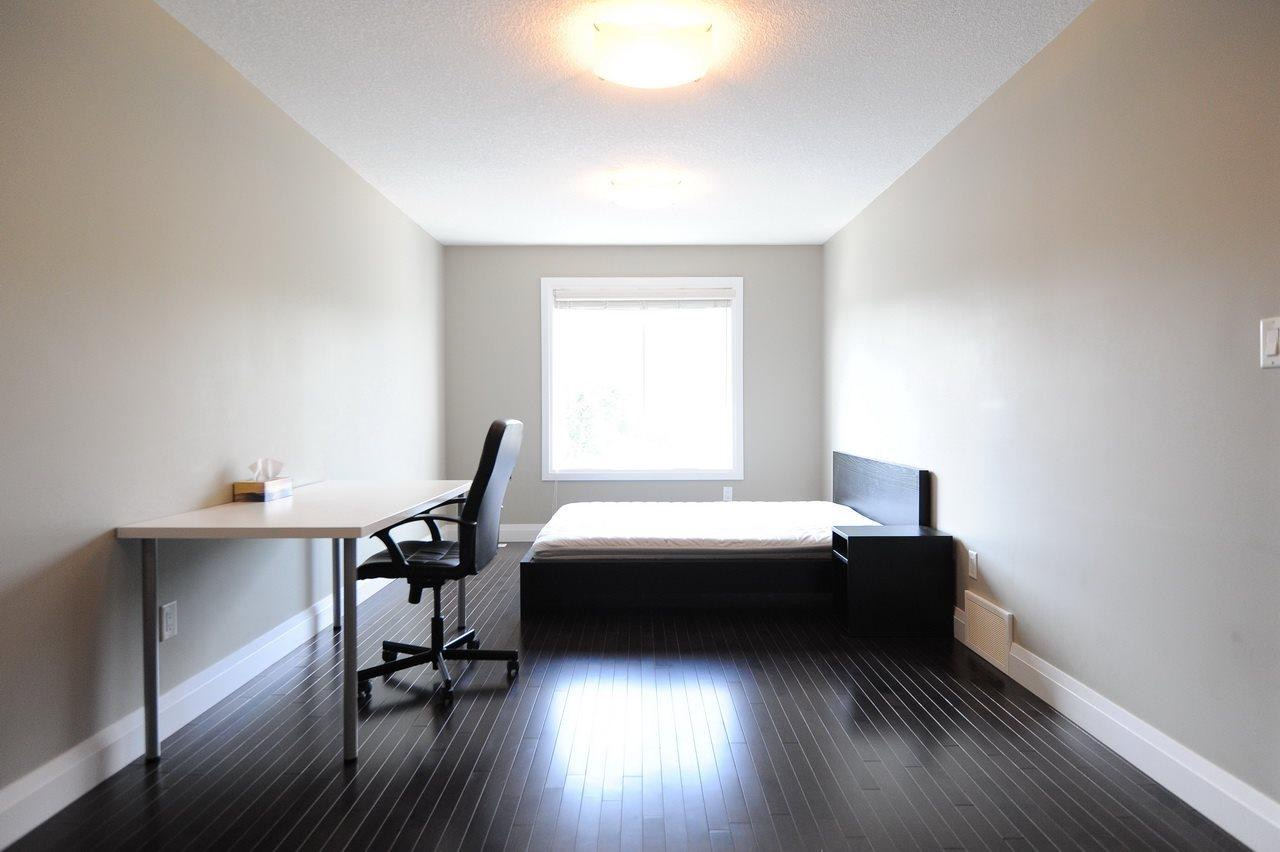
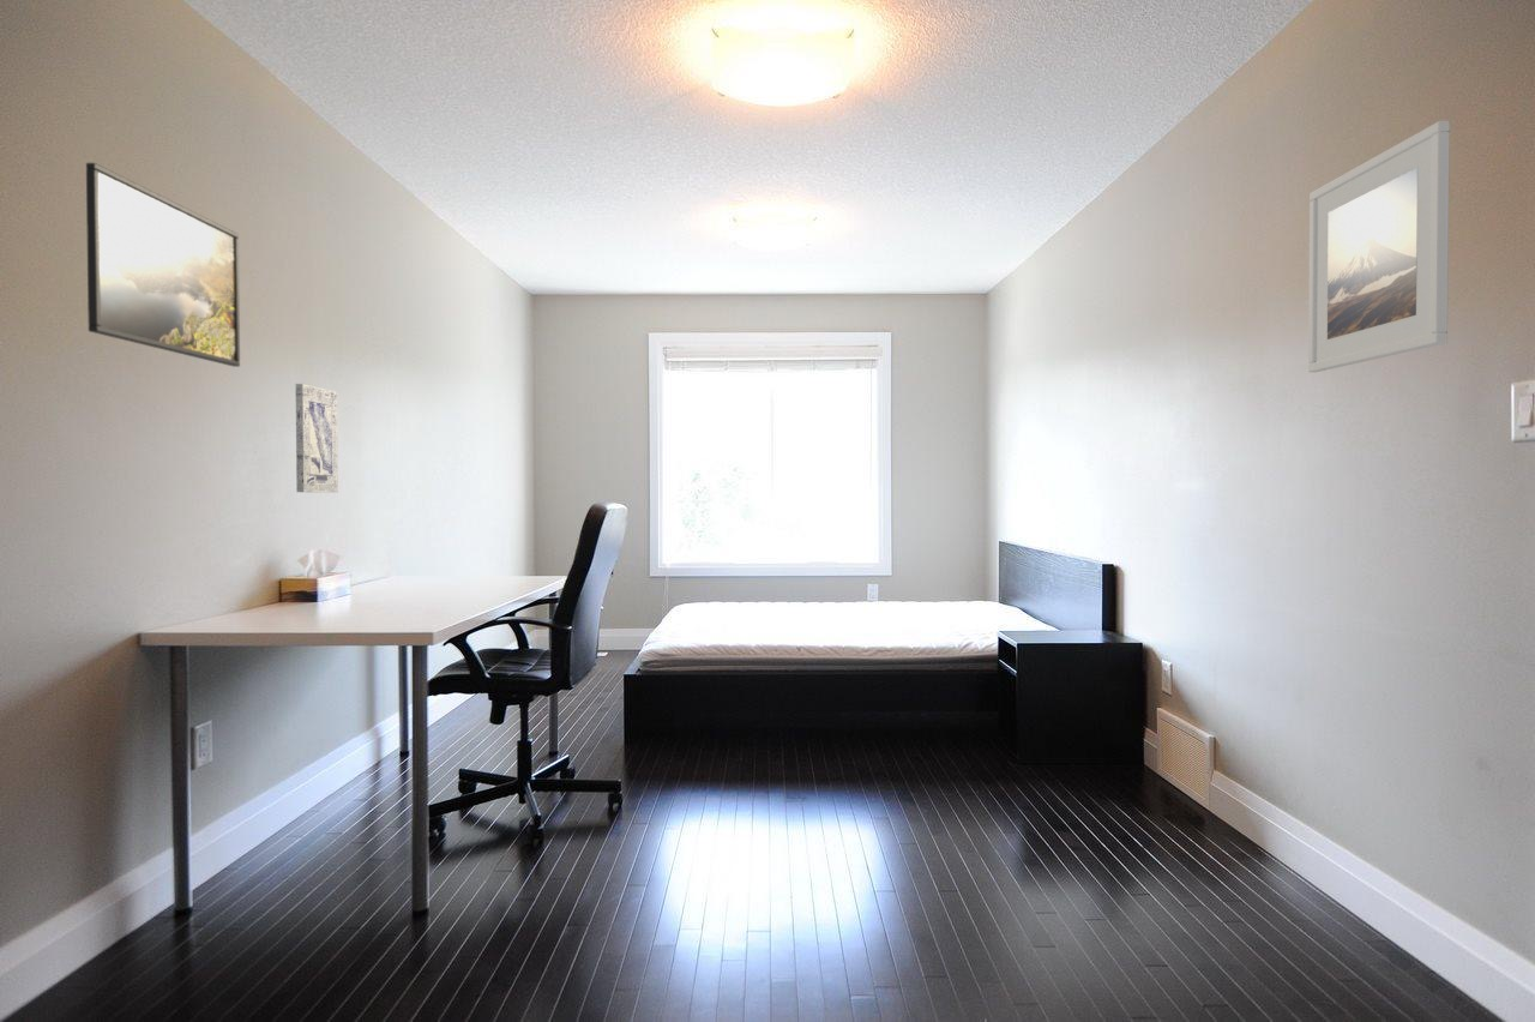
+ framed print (171, 276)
+ wall art (317, 439)
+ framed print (1371, 259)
